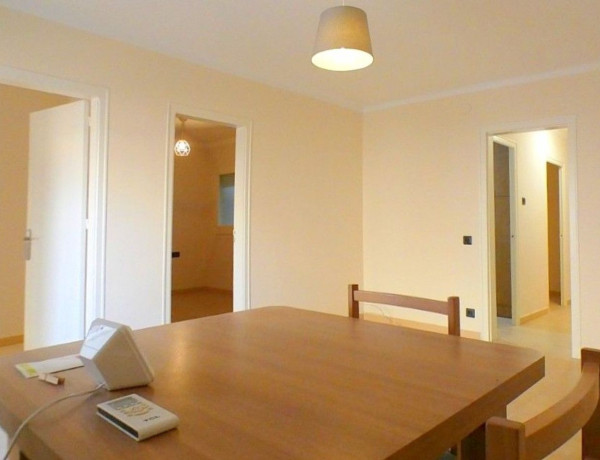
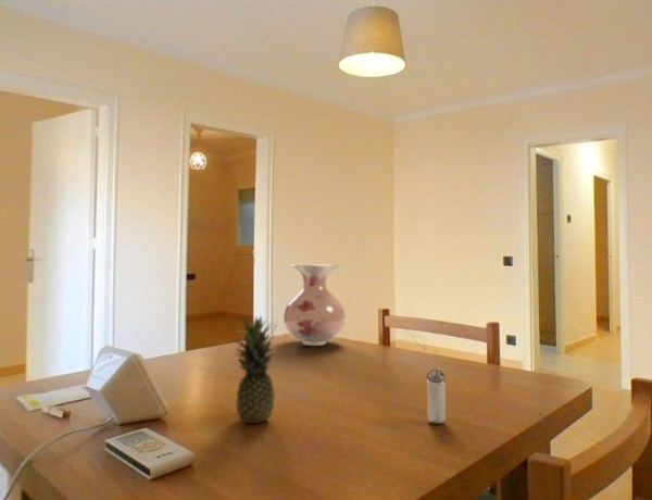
+ vase (314, 303)
+ shaker (436, 395)
+ fruit (255, 370)
